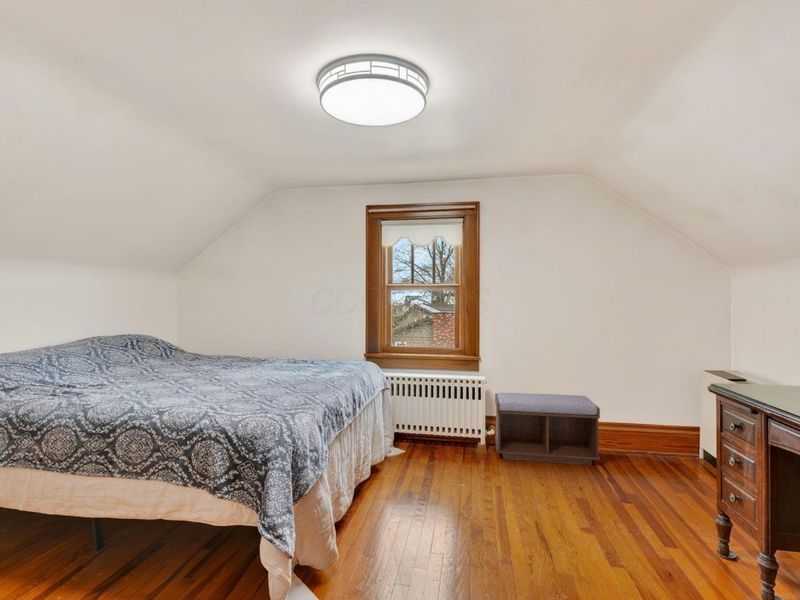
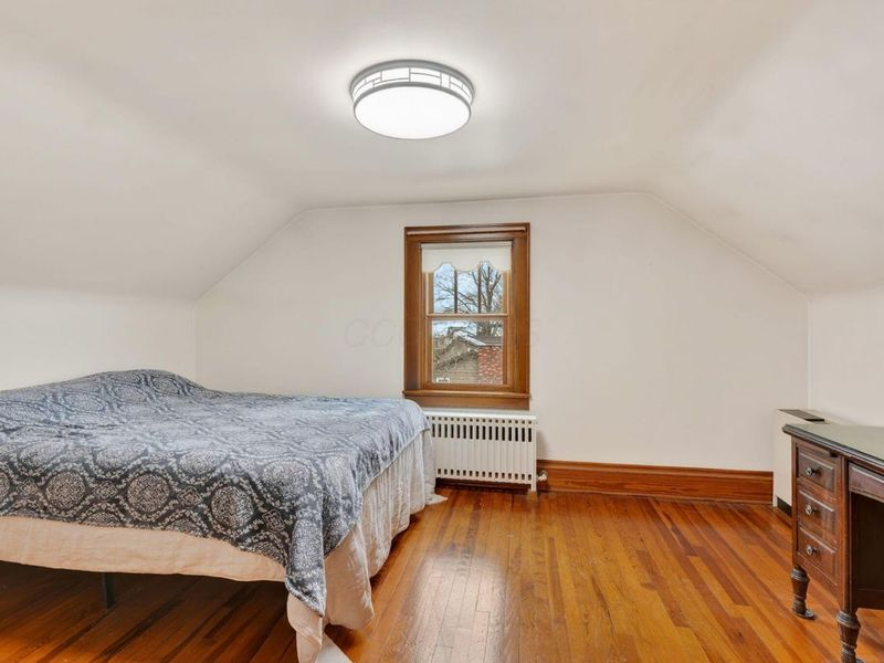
- bench (543, 425)
